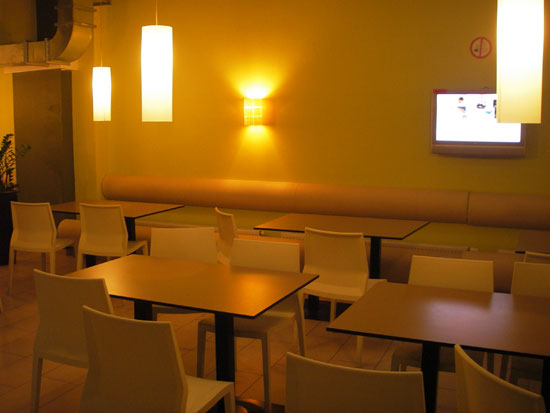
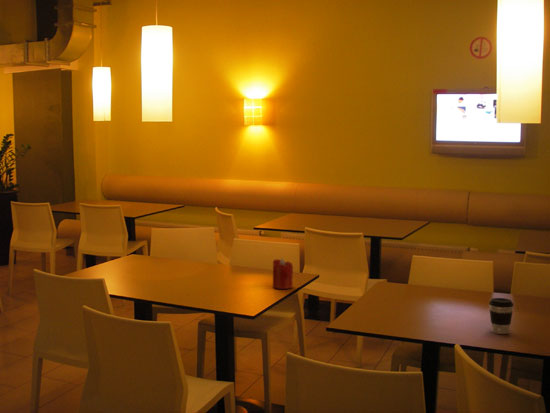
+ coffee cup (500, 316)
+ candle (282, 272)
